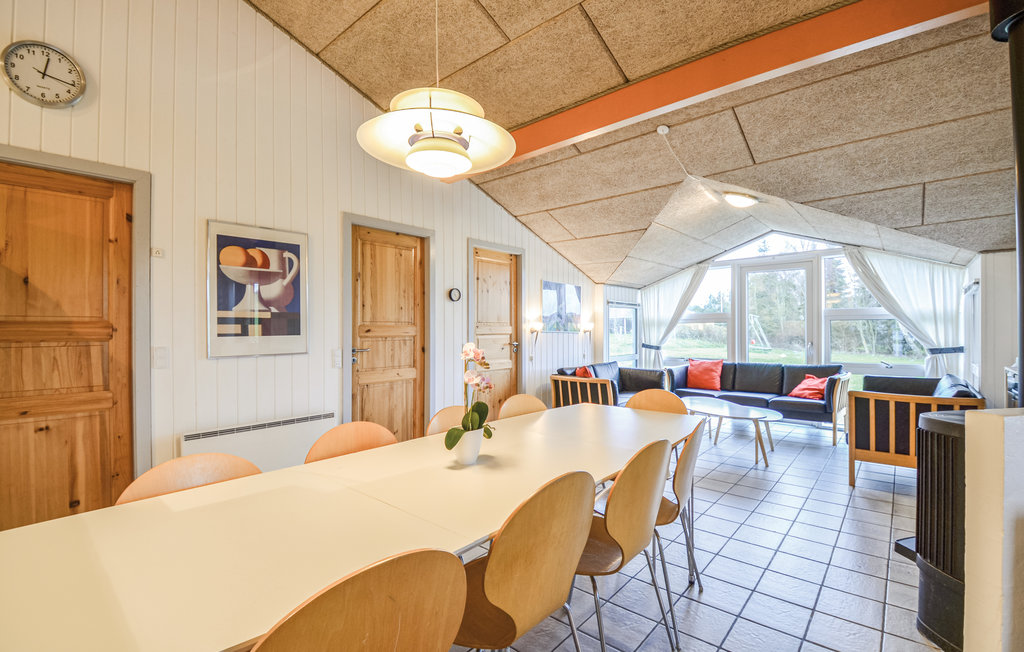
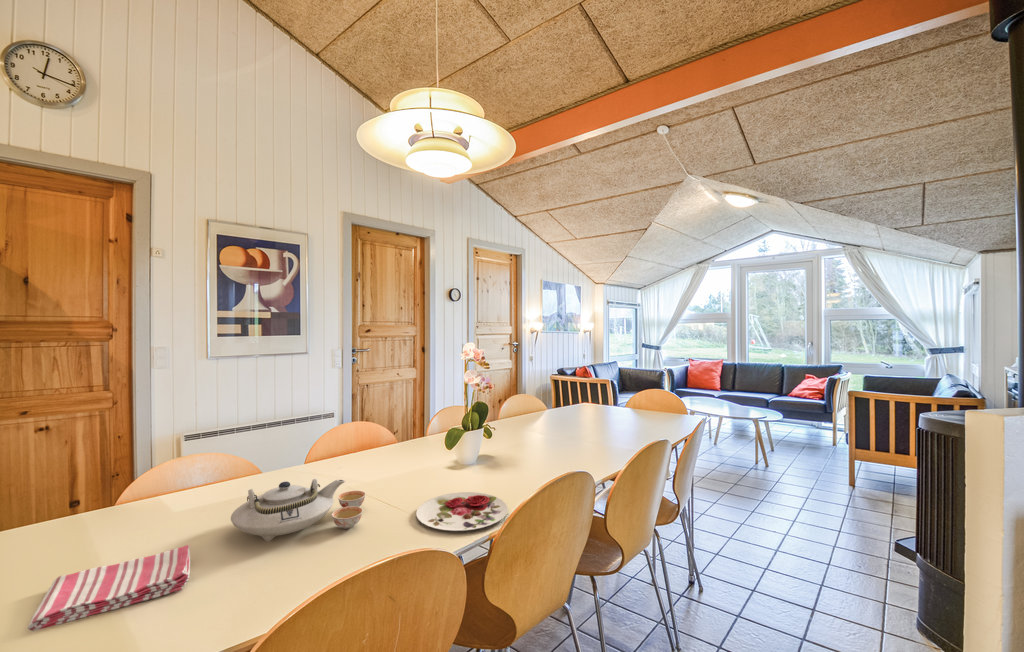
+ teapot (304, 500)
+ plate (462, 508)
+ dish towel (120, 580)
